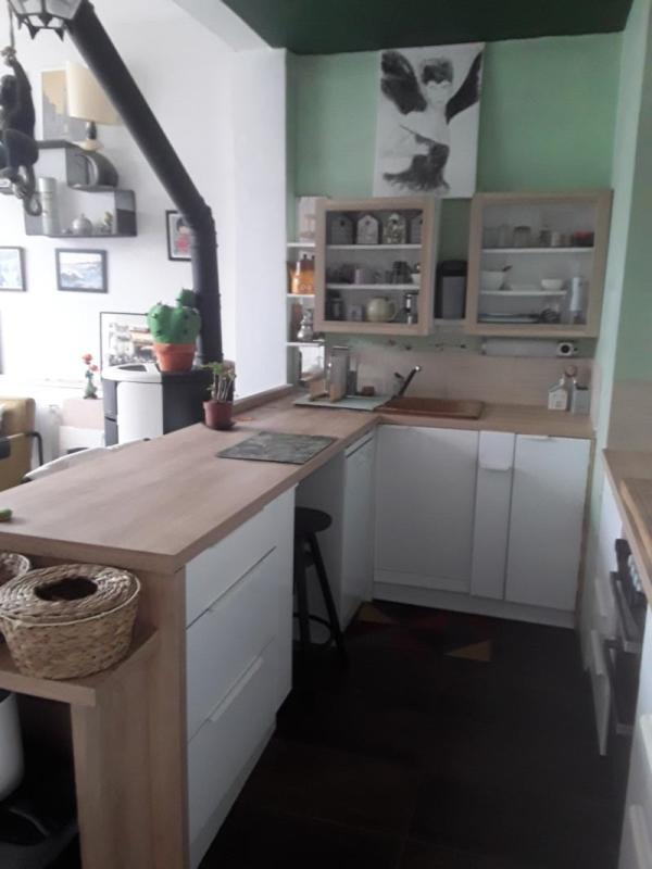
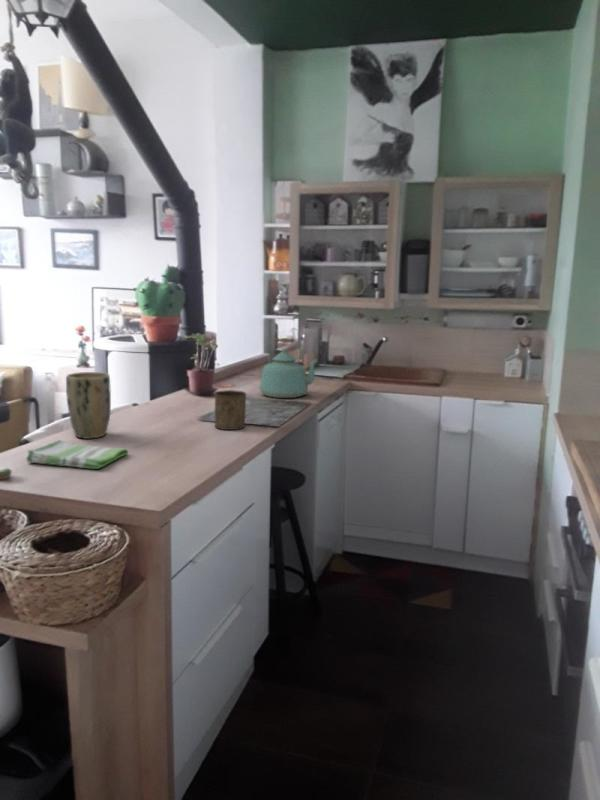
+ plant pot (89, 405)
+ dish towel (78, 452)
+ kettle (289, 366)
+ cup (230, 410)
